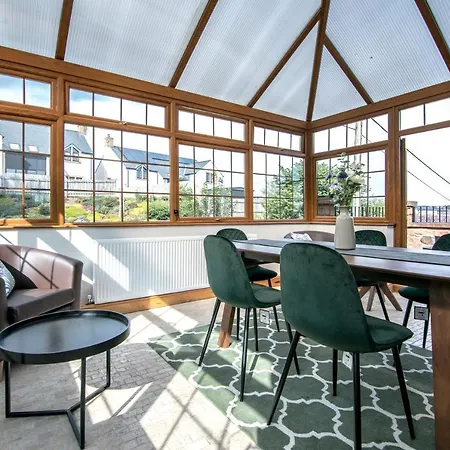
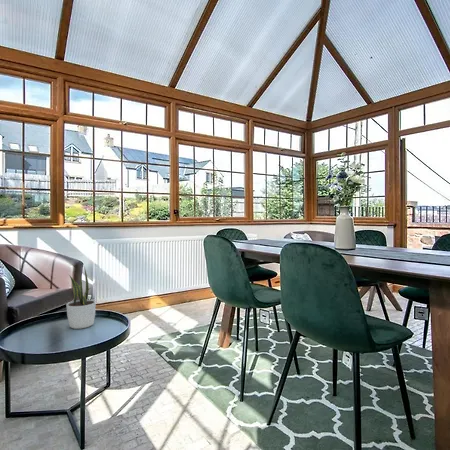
+ potted plant (80, 294)
